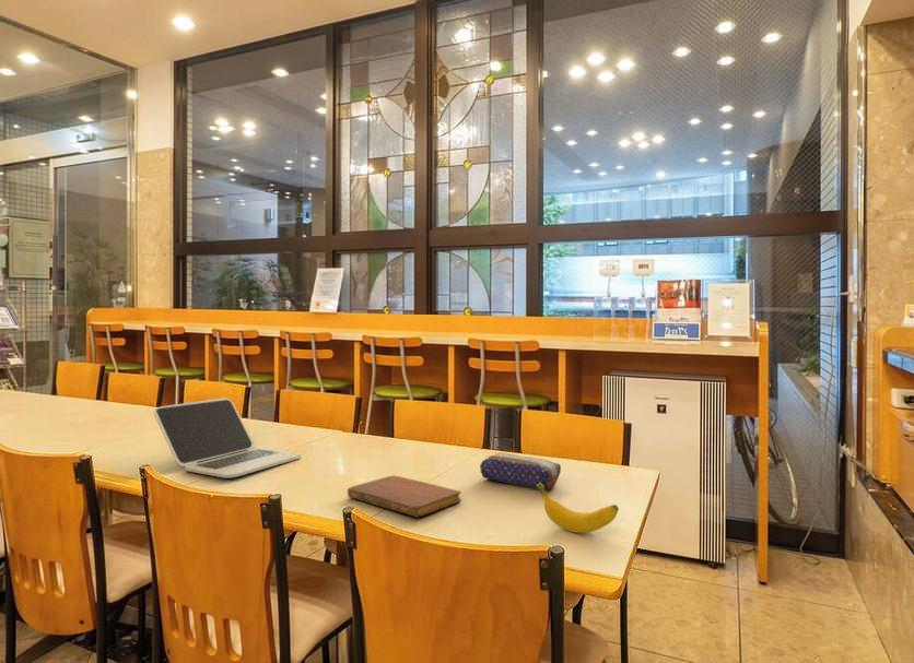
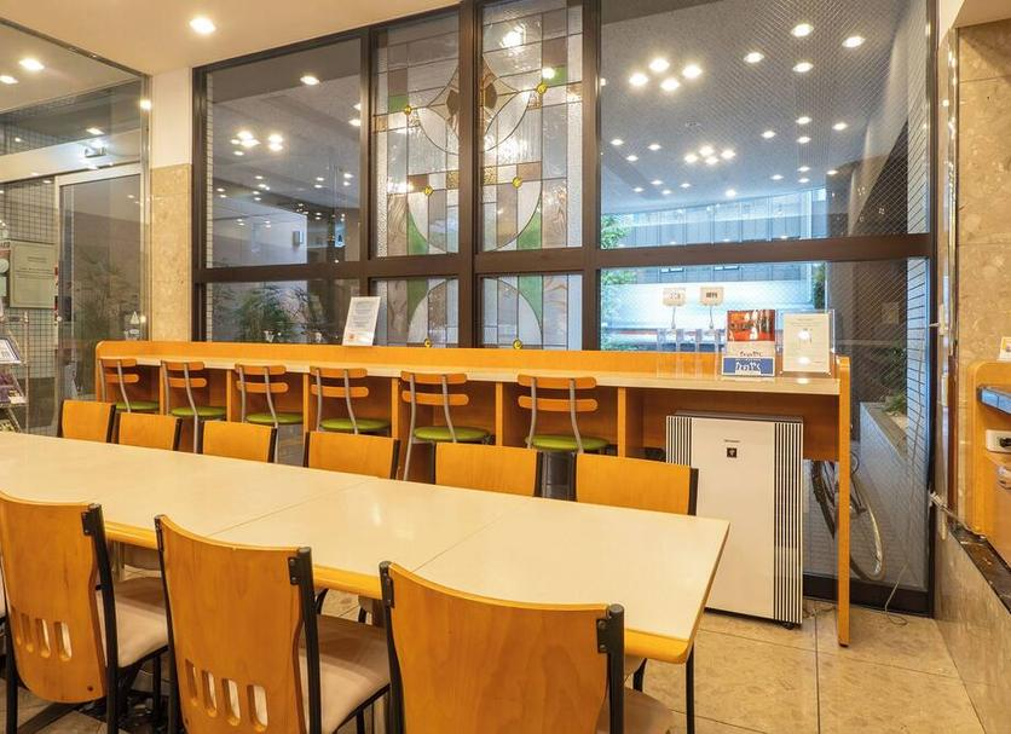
- banana (574, 511)
- laptop (230, 433)
- notebook (403, 494)
- pencil case (519, 470)
